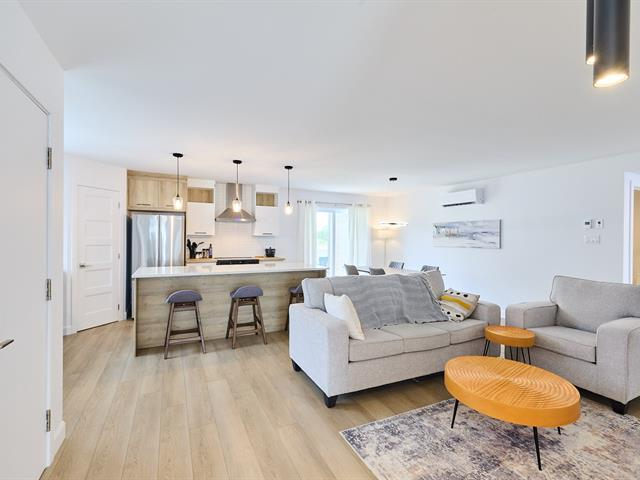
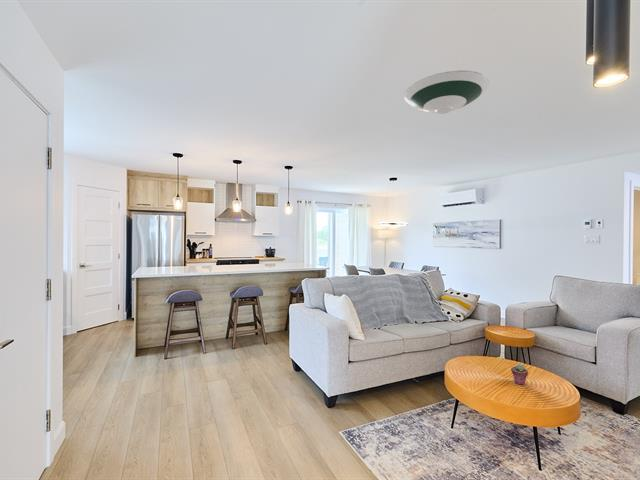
+ potted succulent (519, 373)
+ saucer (444, 101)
